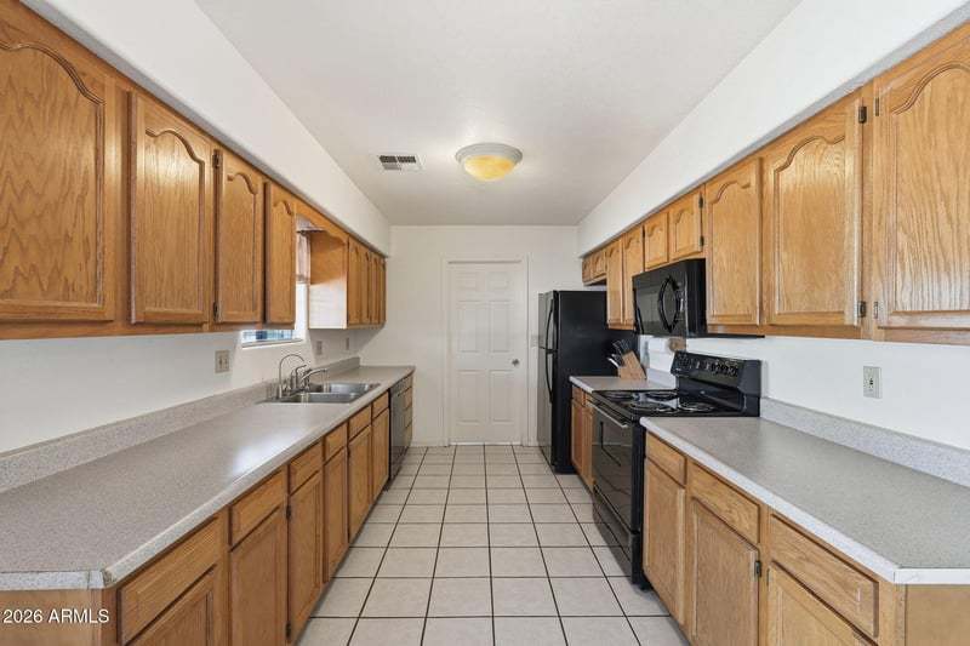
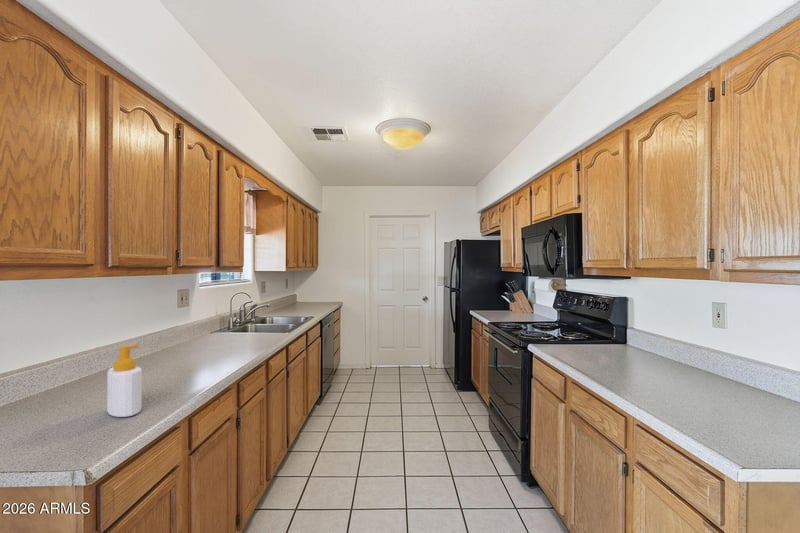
+ soap bottle (124, 378)
